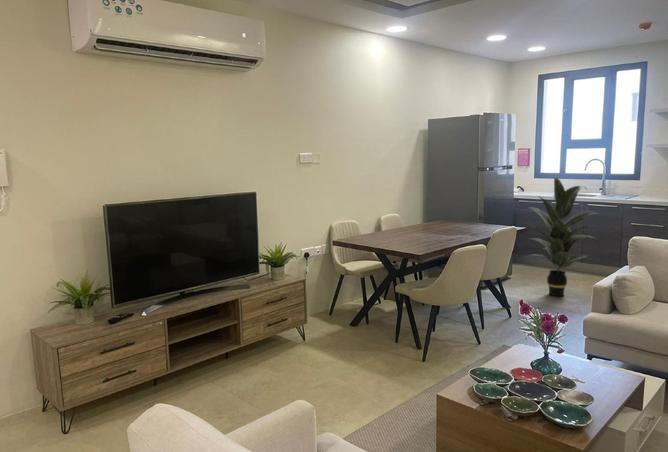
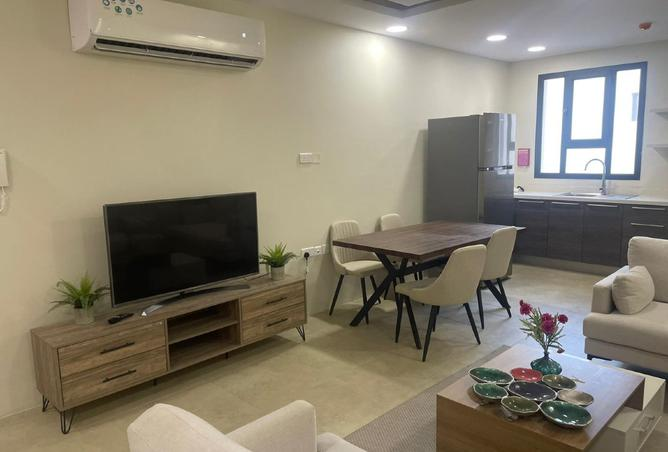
- indoor plant (560, 236)
